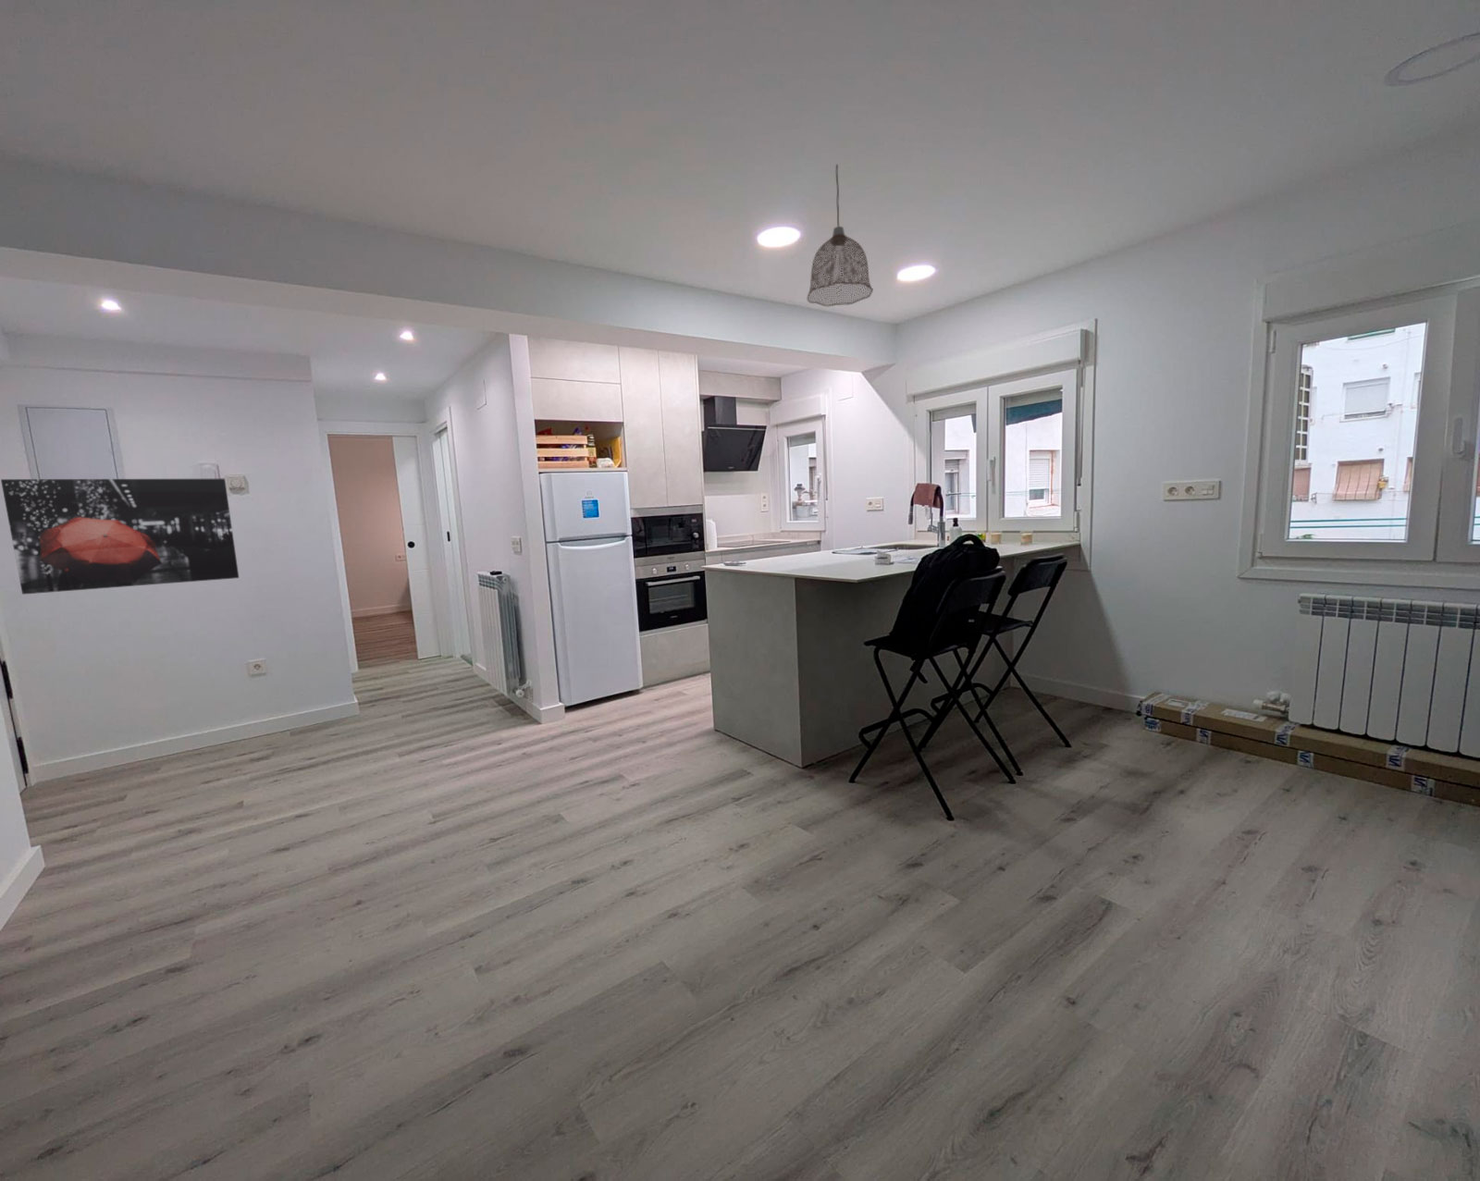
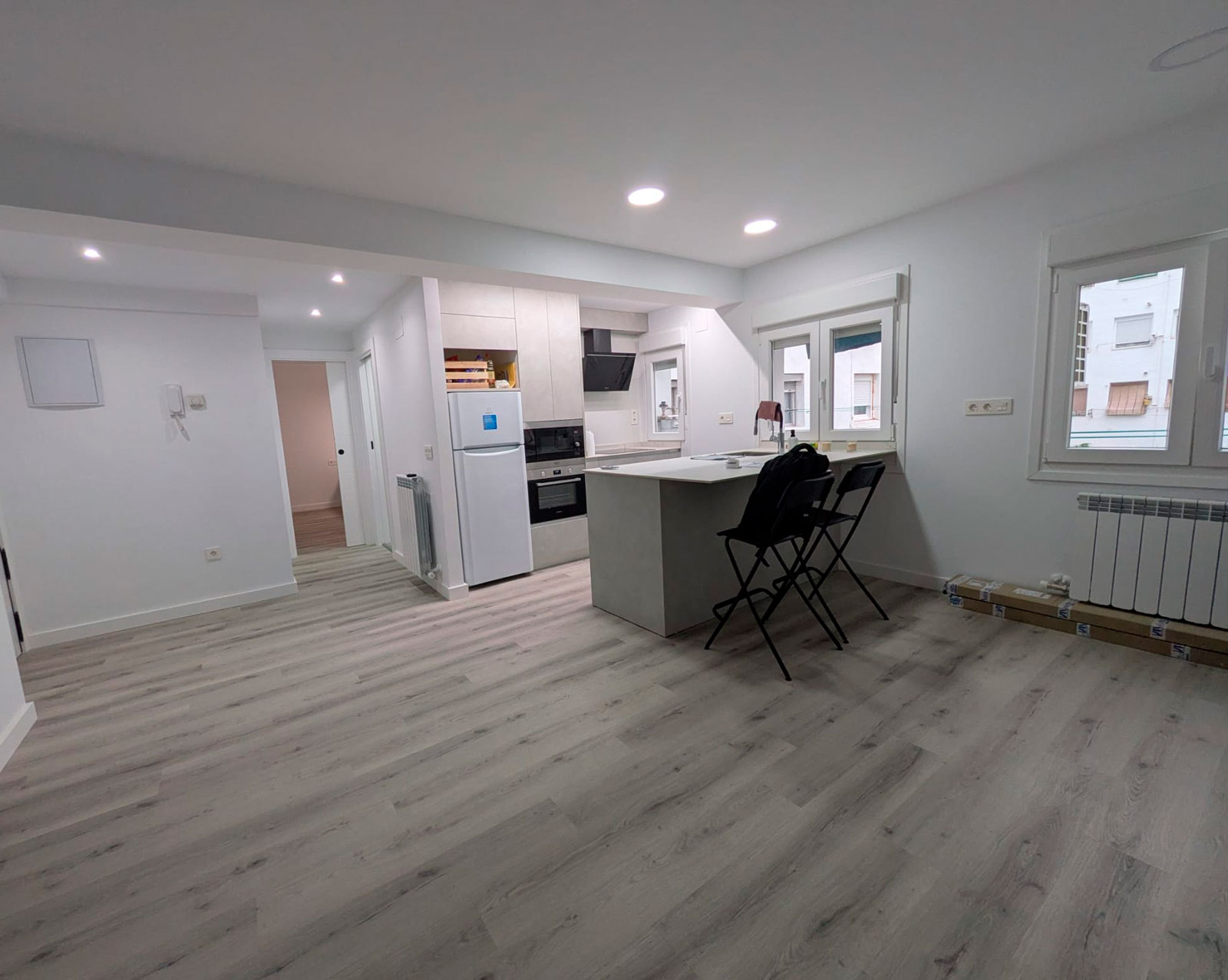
- wall art (129, 533)
- pendant lamp (838, 230)
